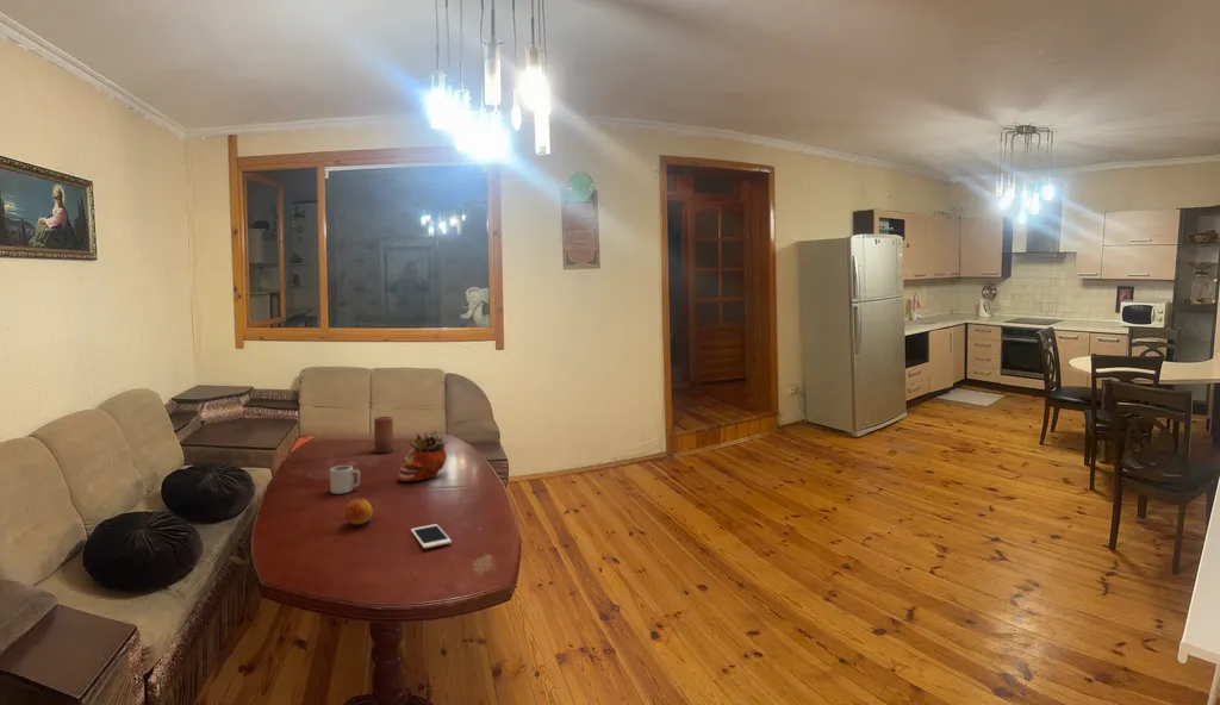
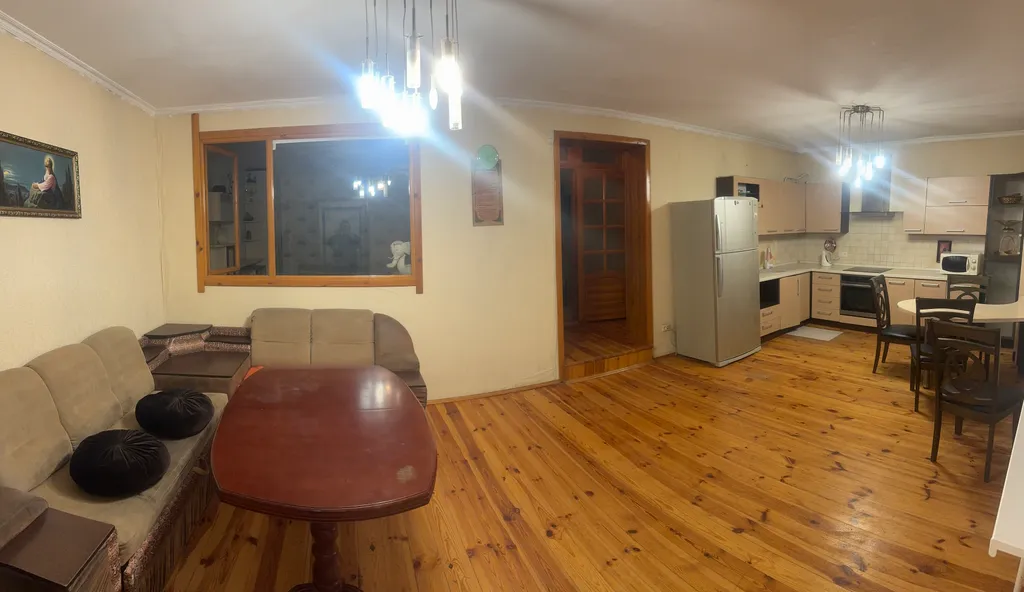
- succulent planter (422, 454)
- candle (384, 433)
- fruit (359, 511)
- cup (346, 479)
- cell phone (430, 535)
